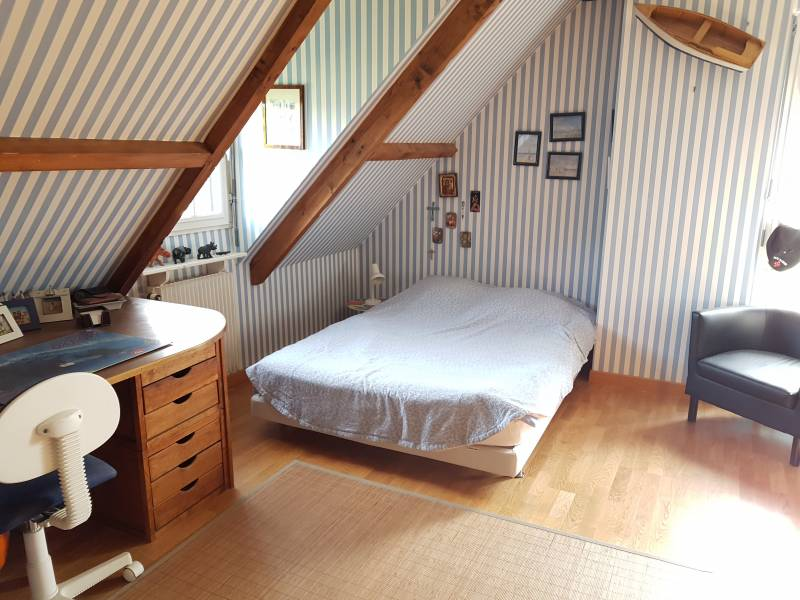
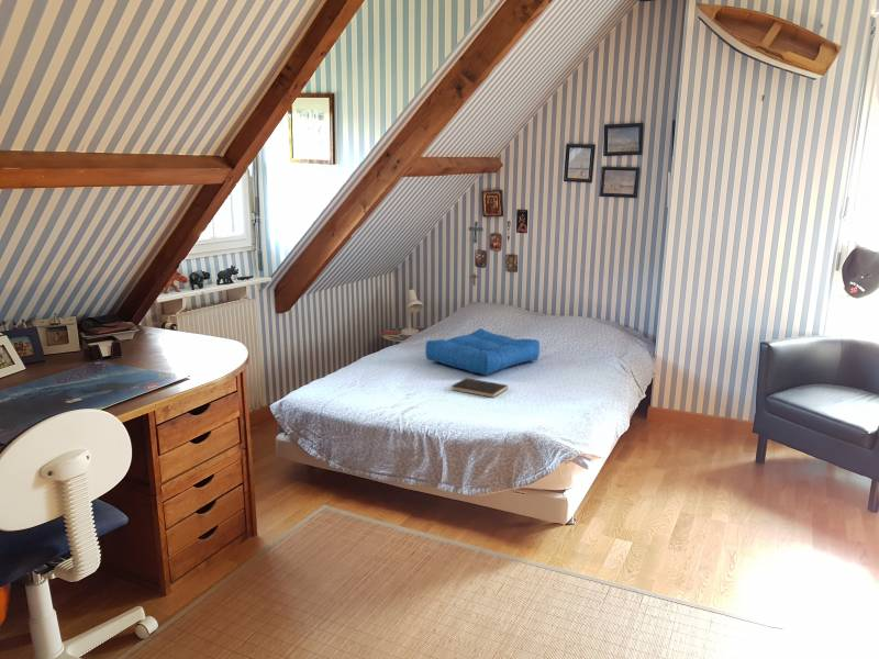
+ hardcover book (479, 387)
+ seat cushion (482, 350)
